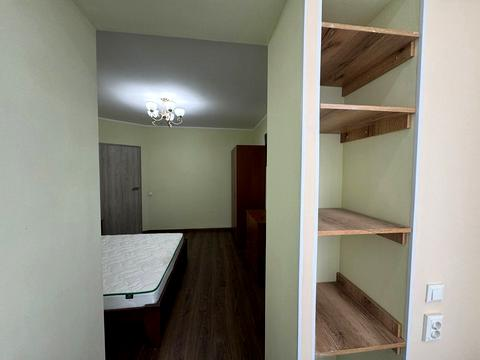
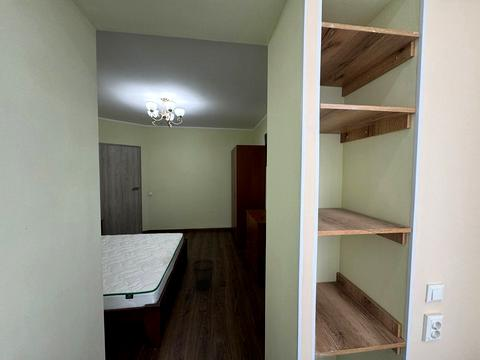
+ wastebasket (203, 274)
